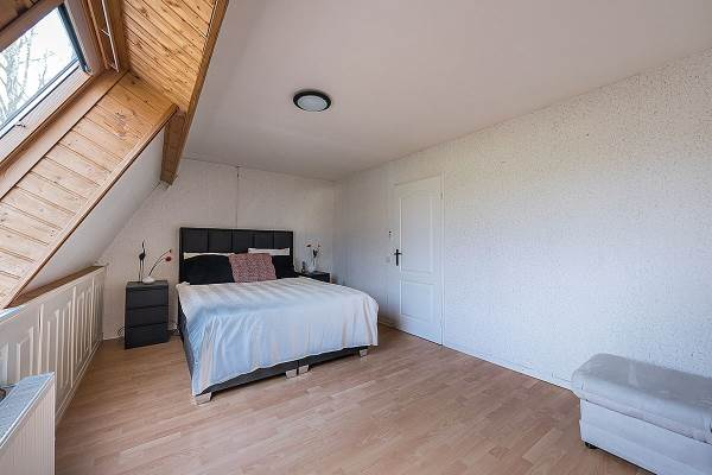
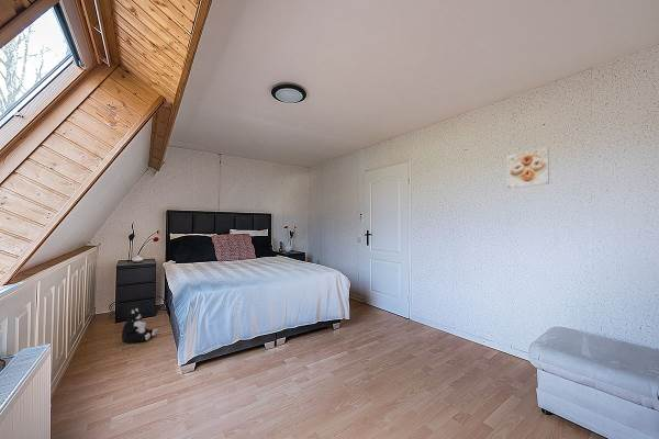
+ plush toy (138, 324)
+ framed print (526, 169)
